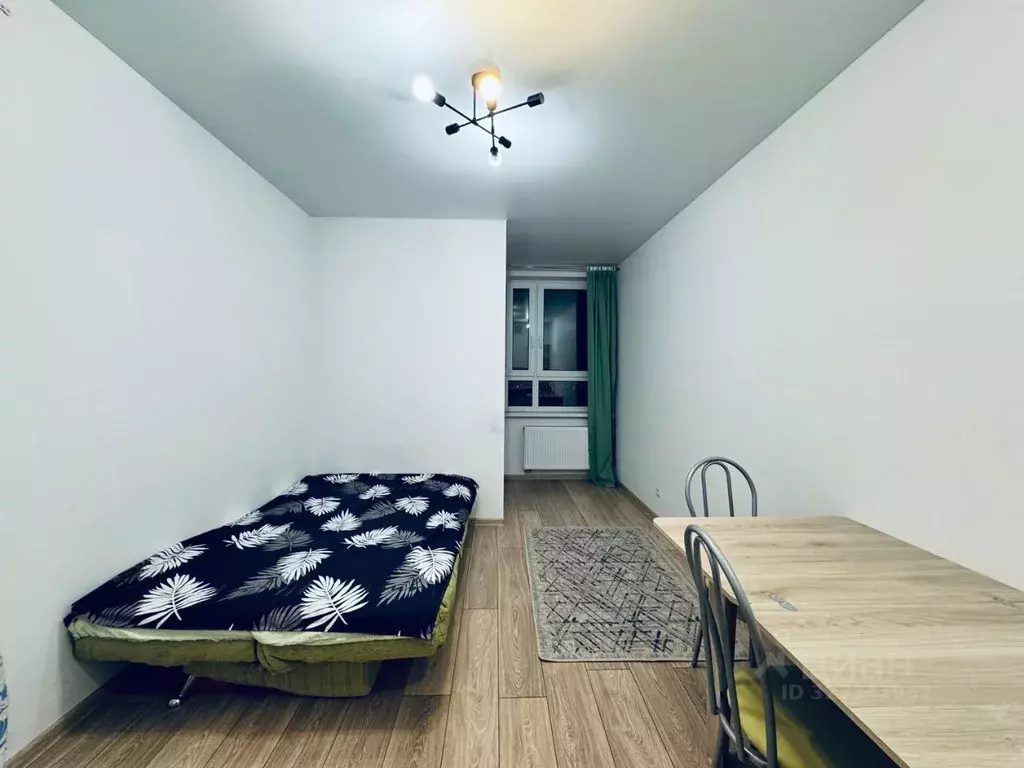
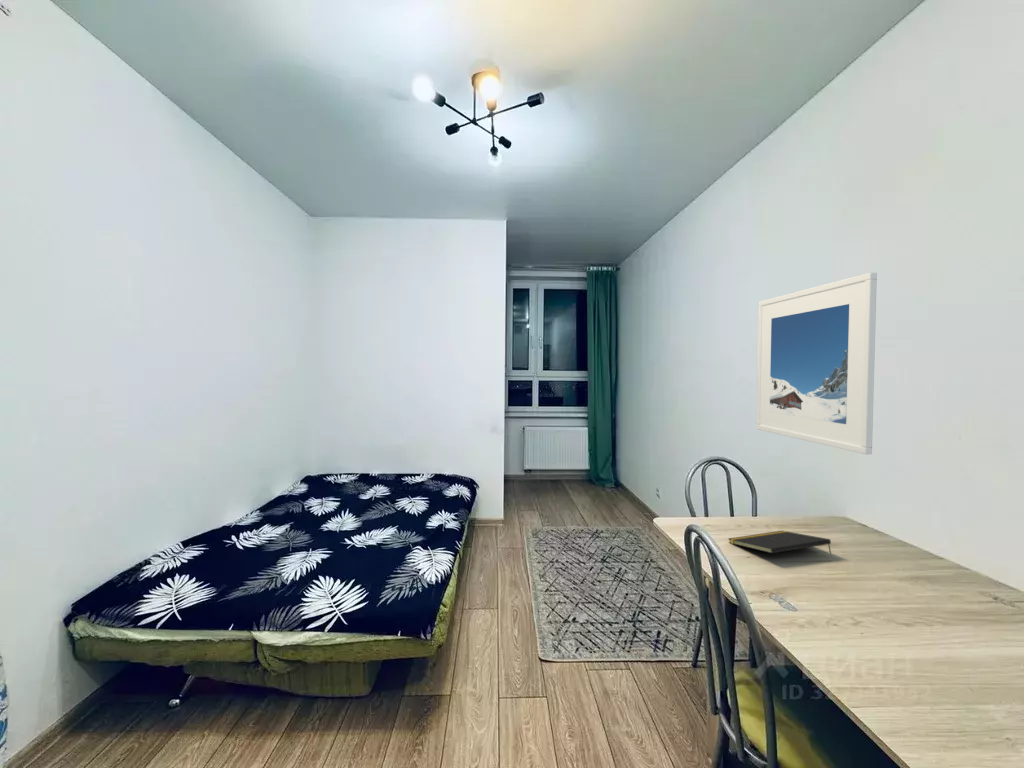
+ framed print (805, 365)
+ notepad (777, 541)
